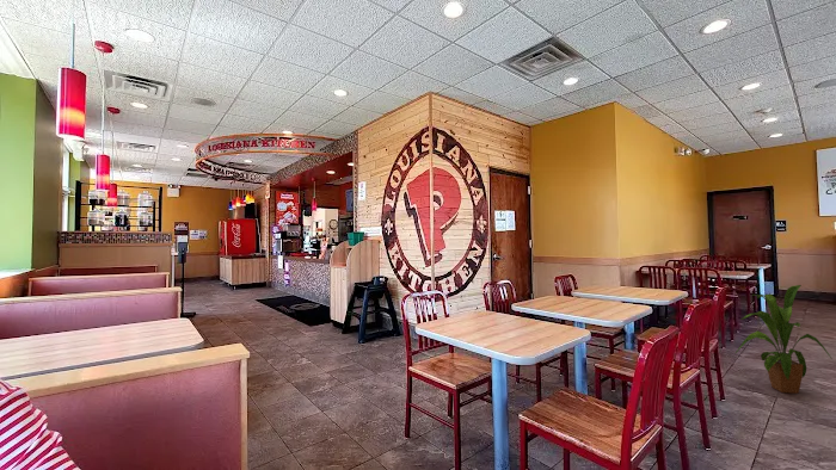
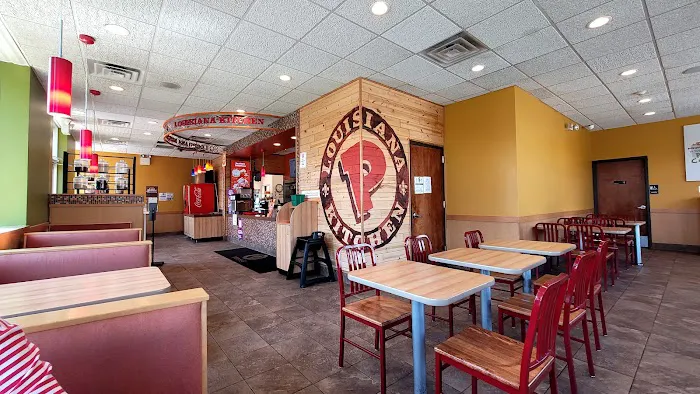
- house plant (769, 339)
